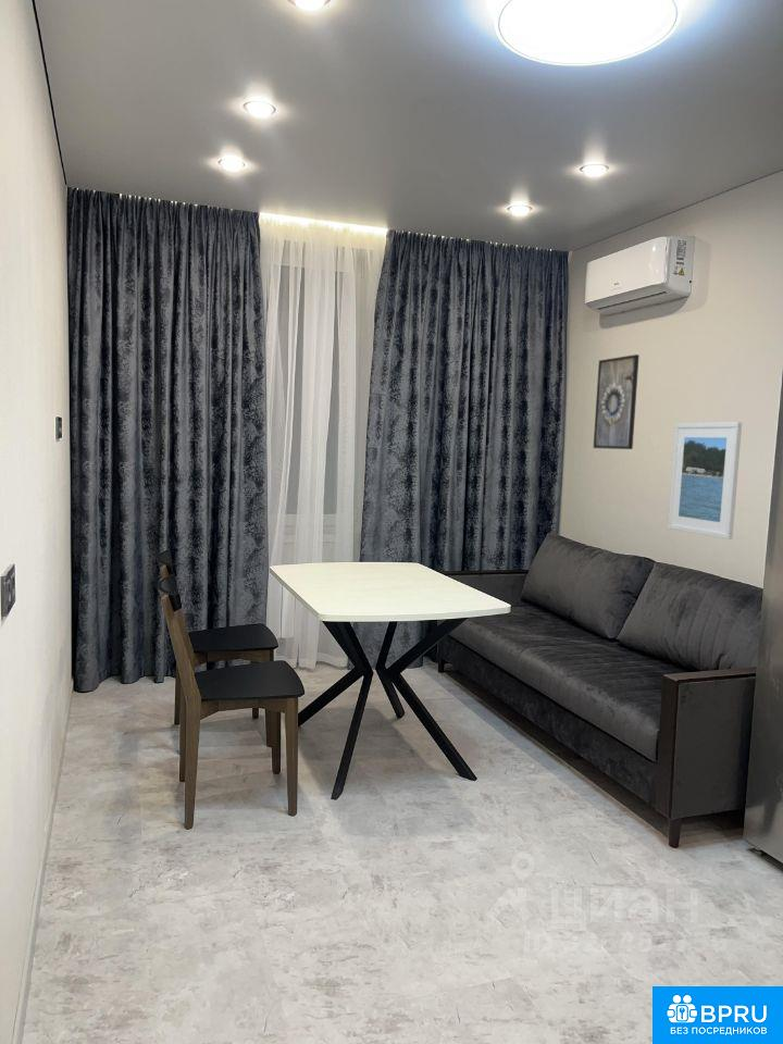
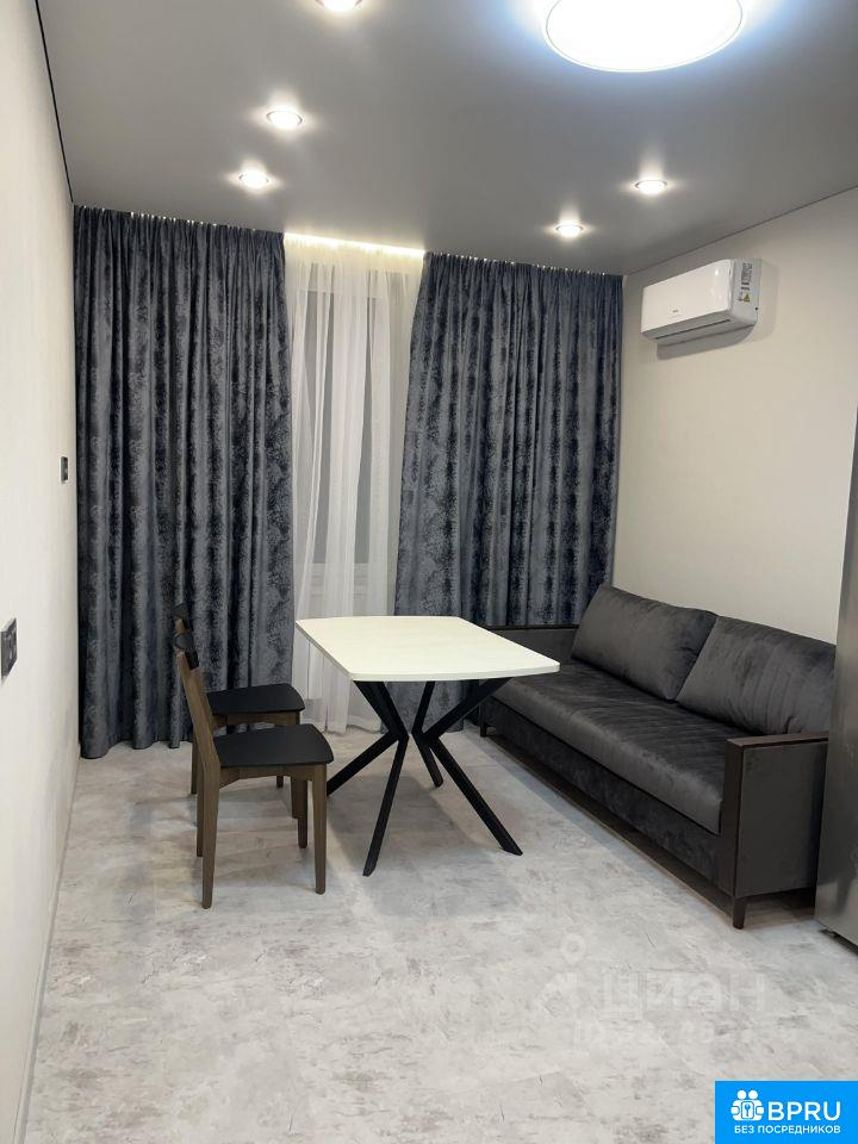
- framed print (614, 402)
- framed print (703, 478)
